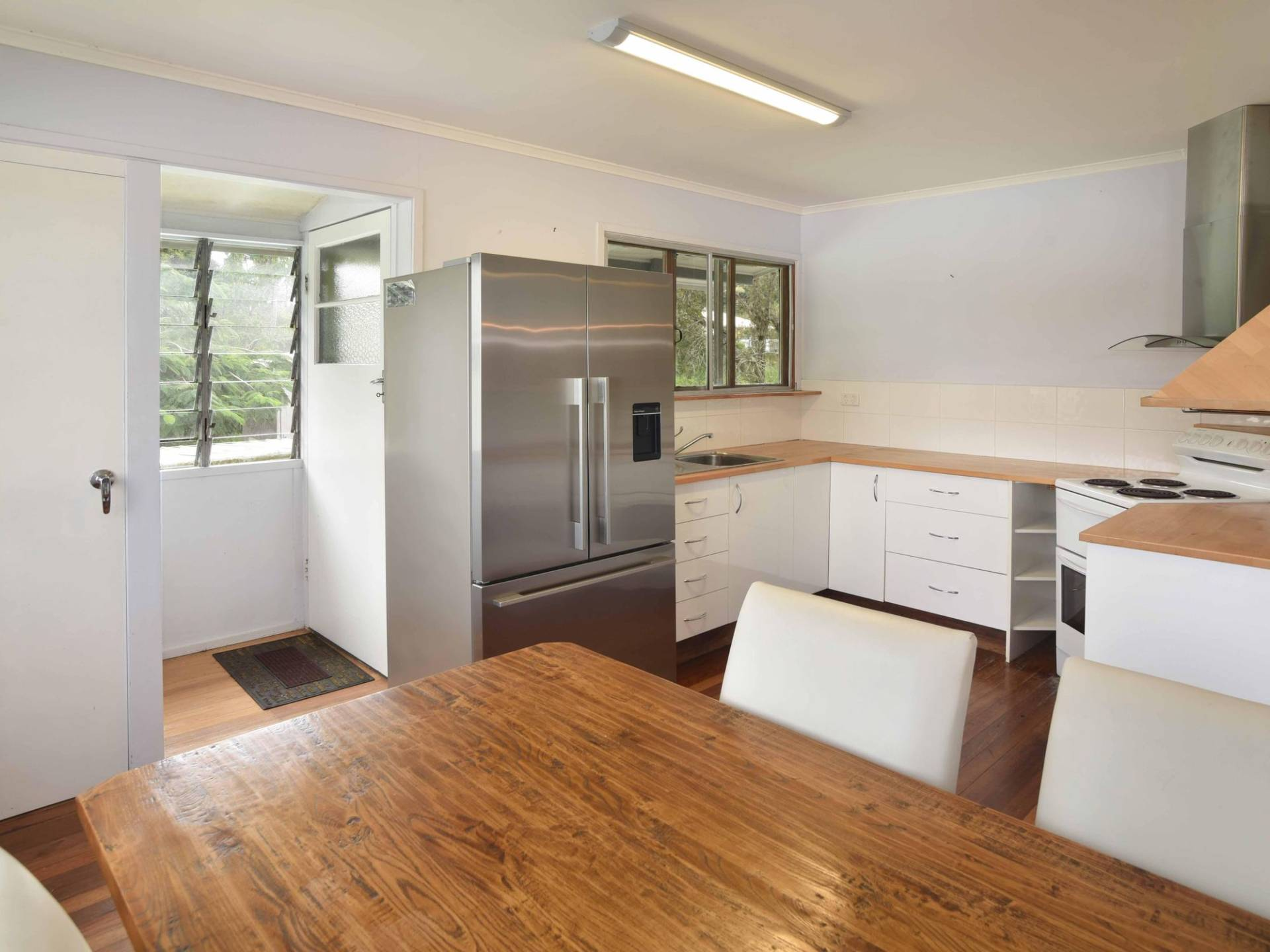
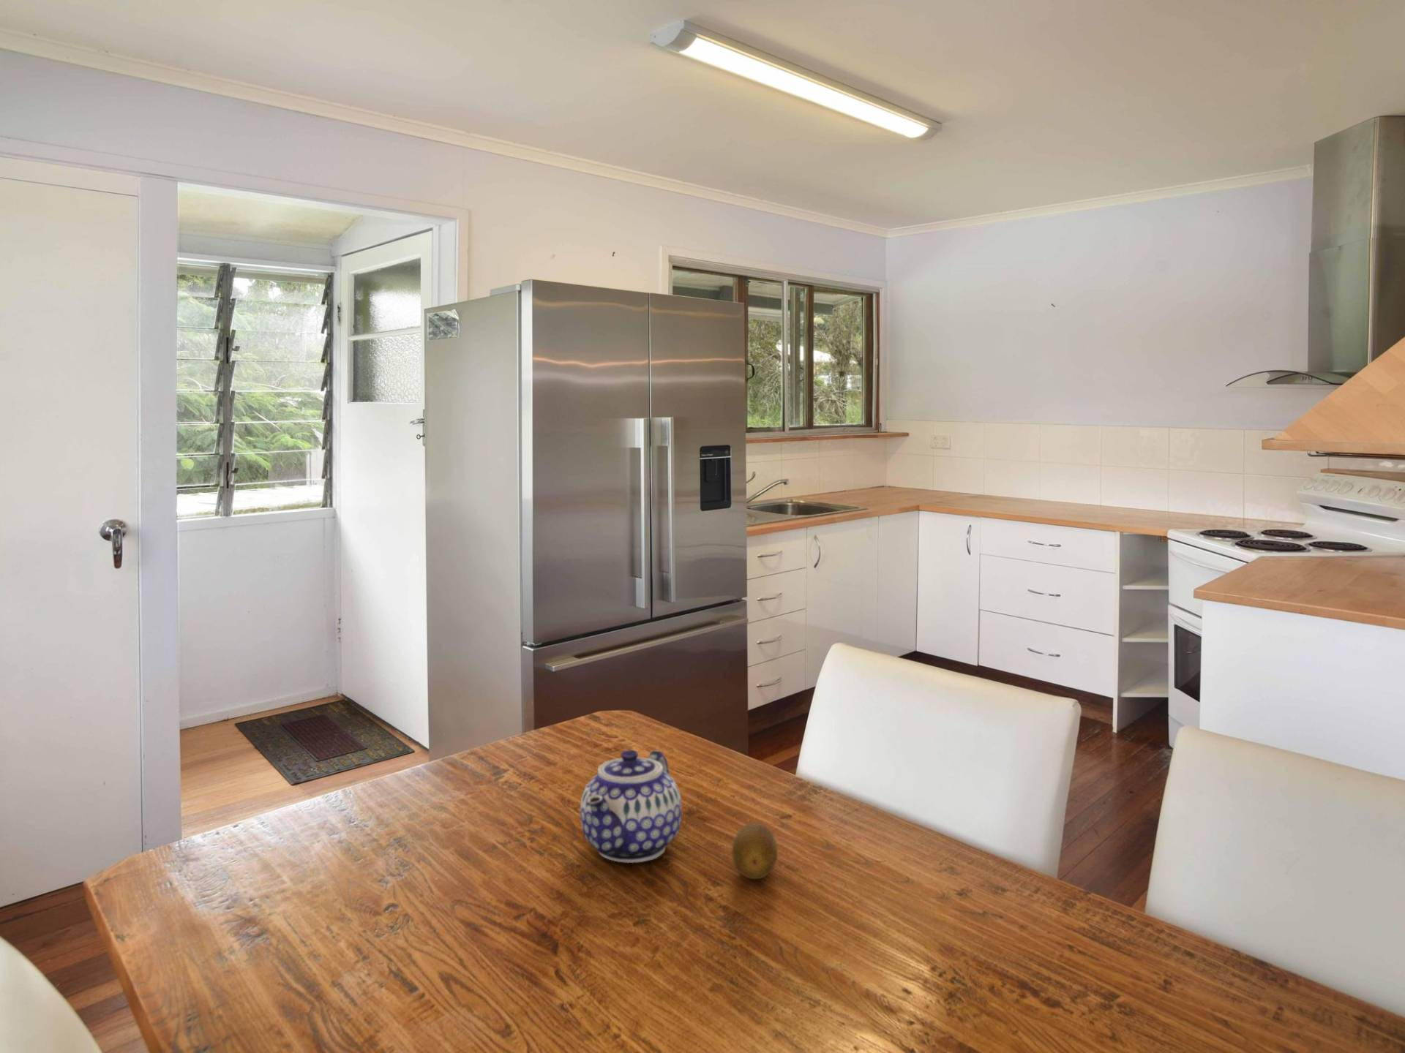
+ teapot (631, 800)
+ fruit (754, 851)
